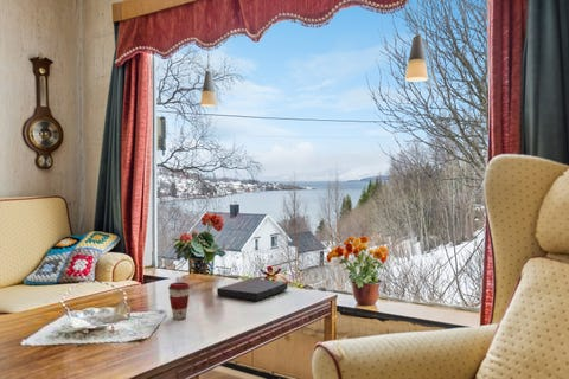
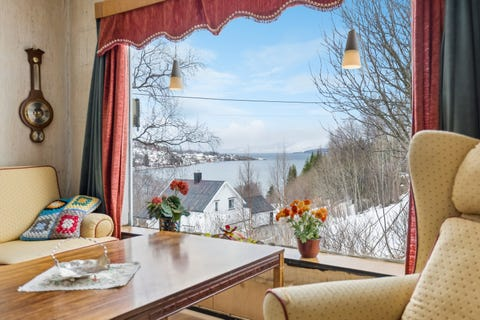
- book (252, 288)
- coffee cup (179, 300)
